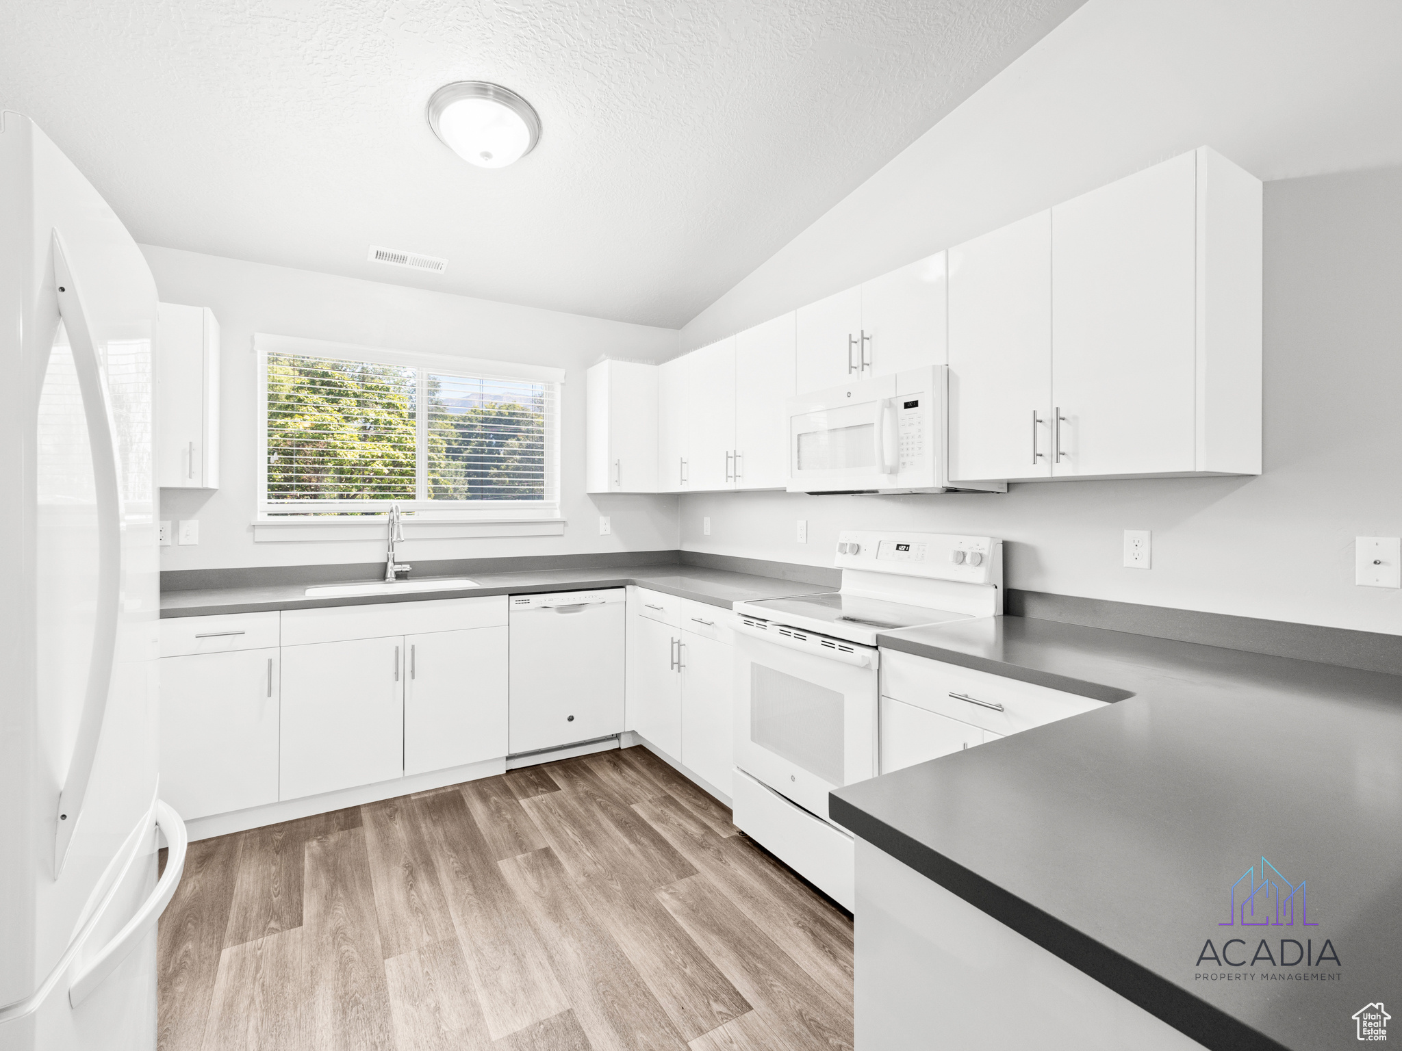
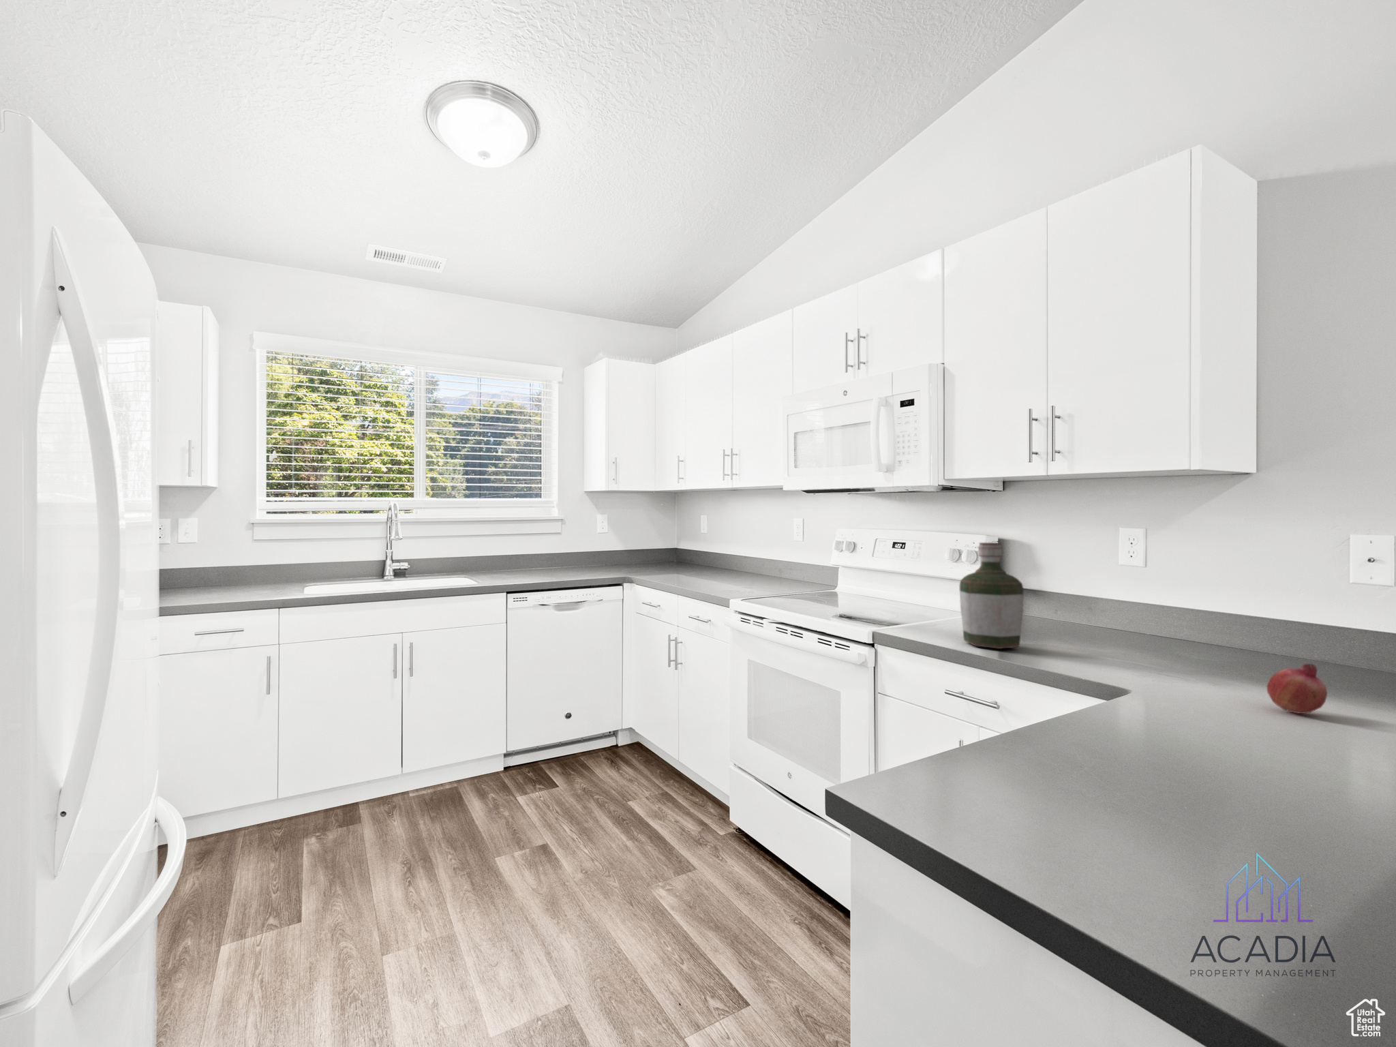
+ bottle (990, 594)
+ fruit (1296, 687)
